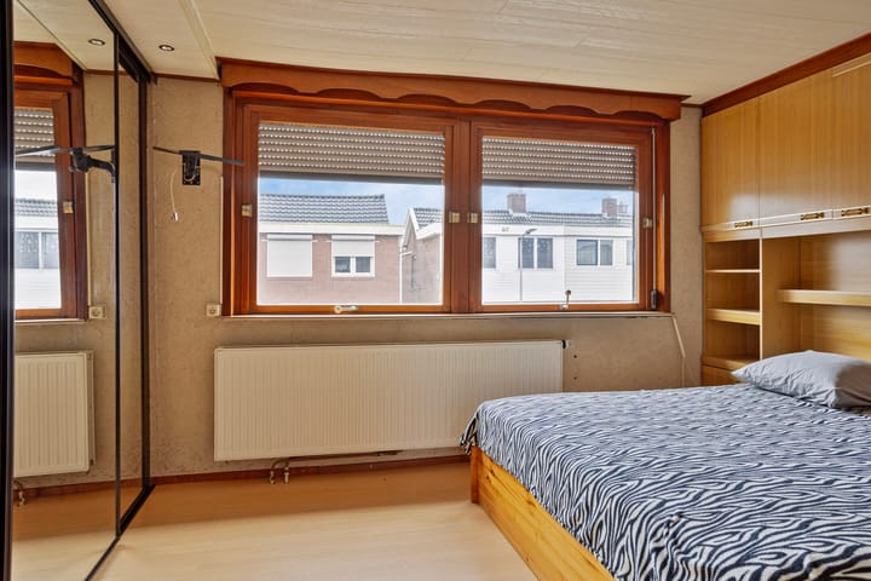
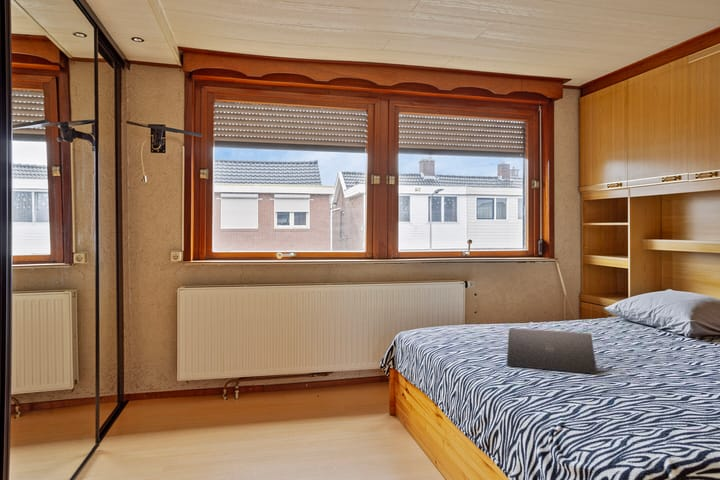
+ laptop (549, 348)
